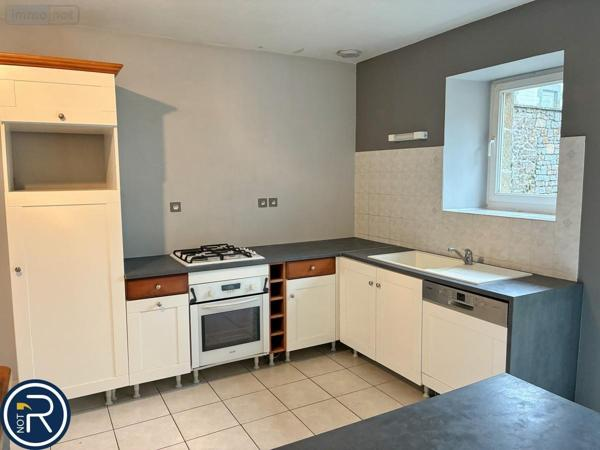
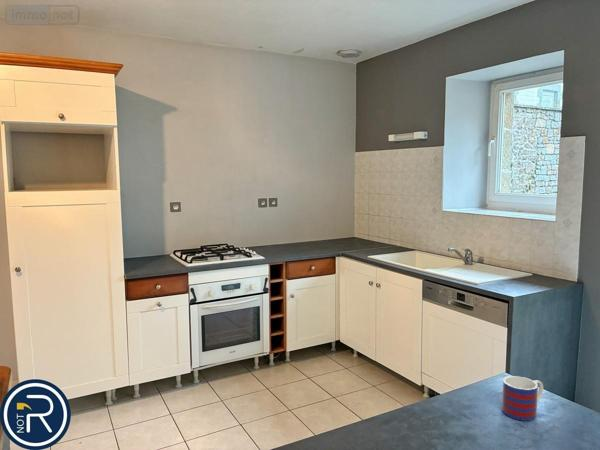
+ mug (525, 396)
